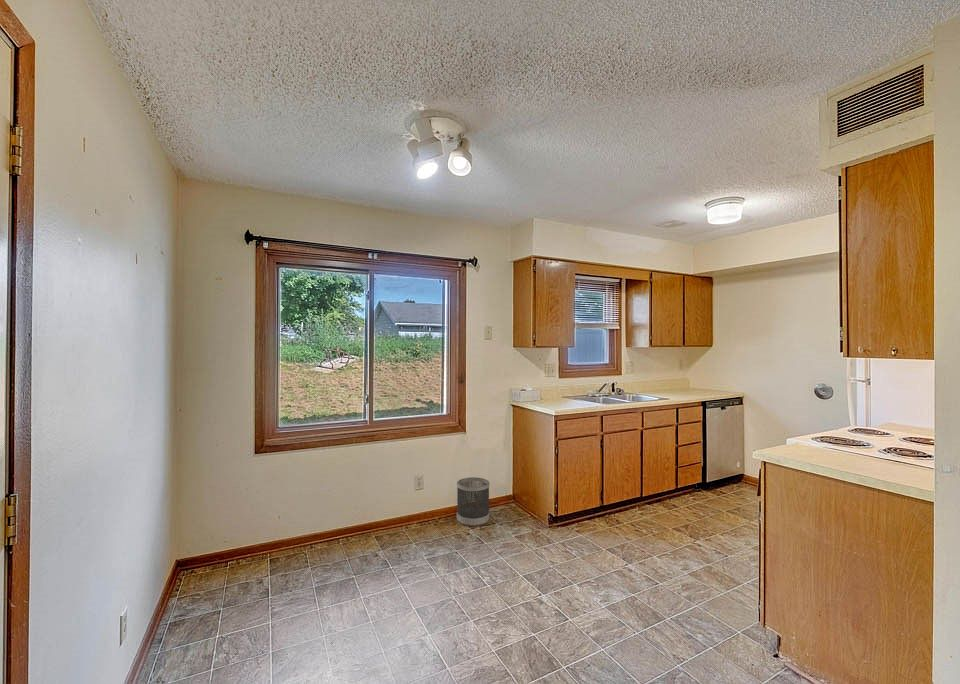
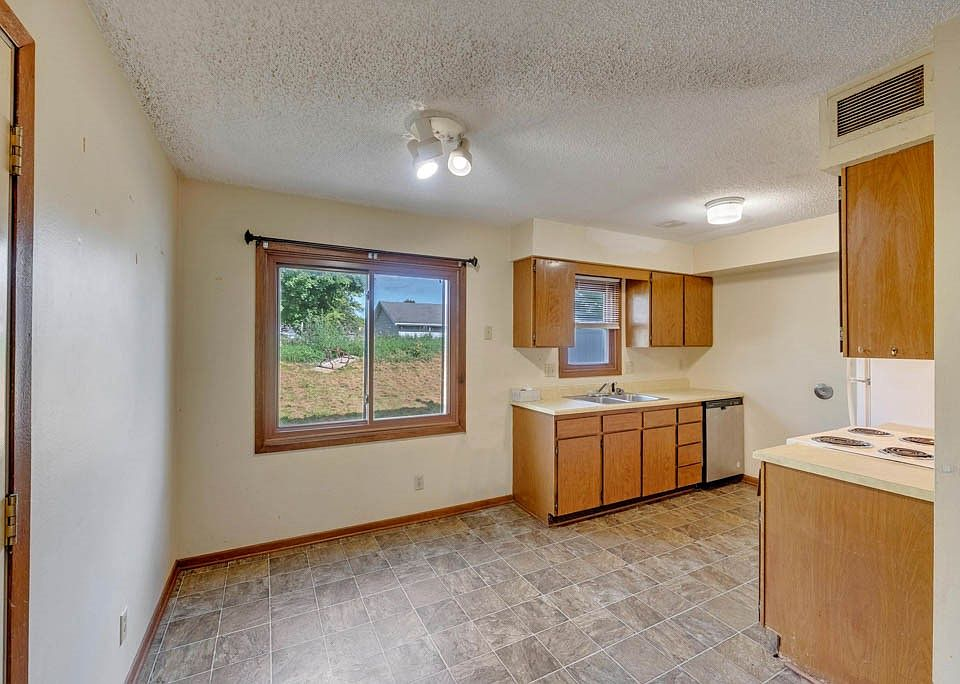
- wastebasket (473, 500)
